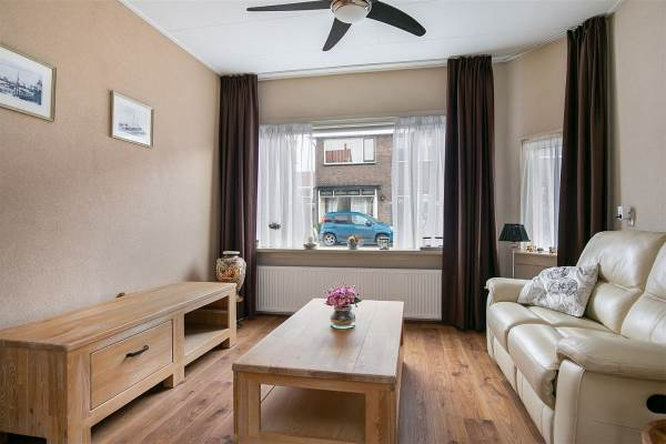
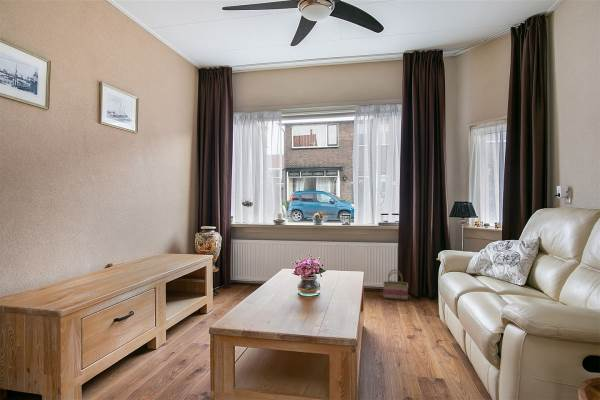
+ basket (395, 284)
